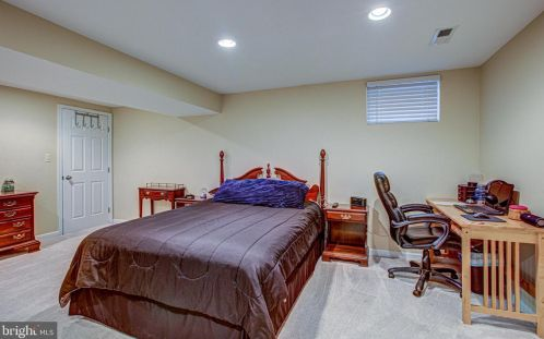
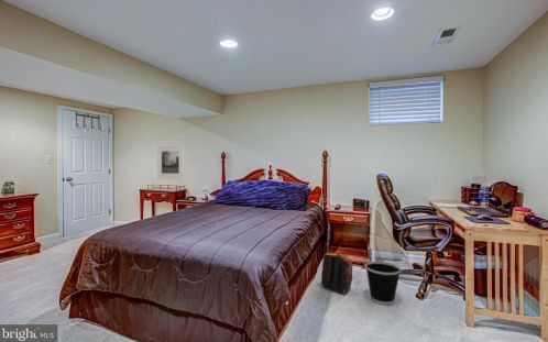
+ wastebasket (382, 283)
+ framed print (169, 162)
+ backpack (336, 269)
